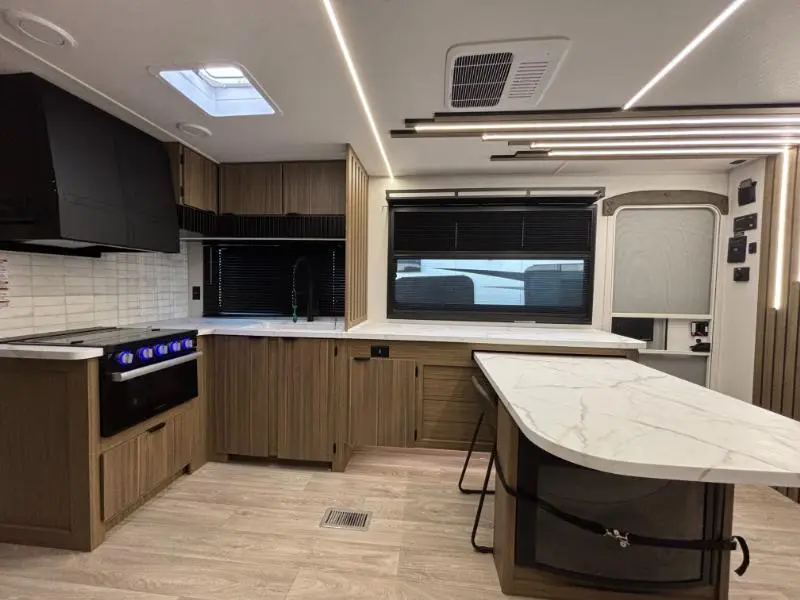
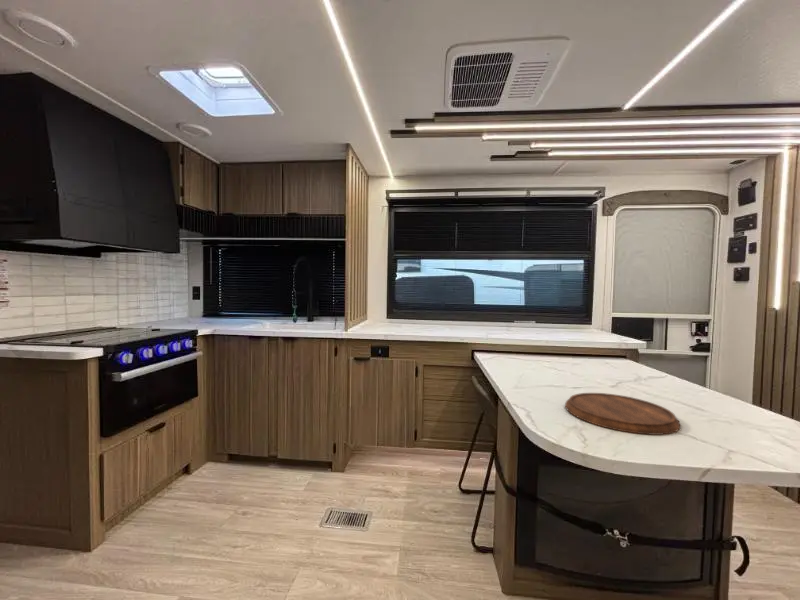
+ cutting board (618, 410)
